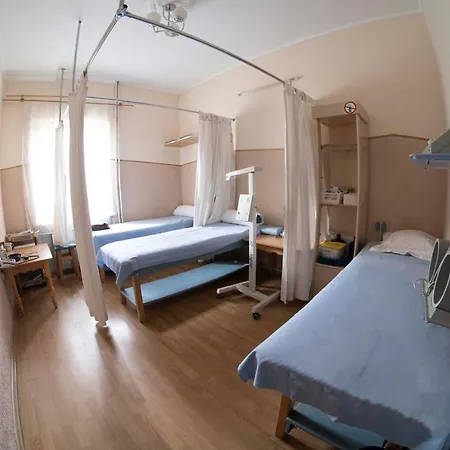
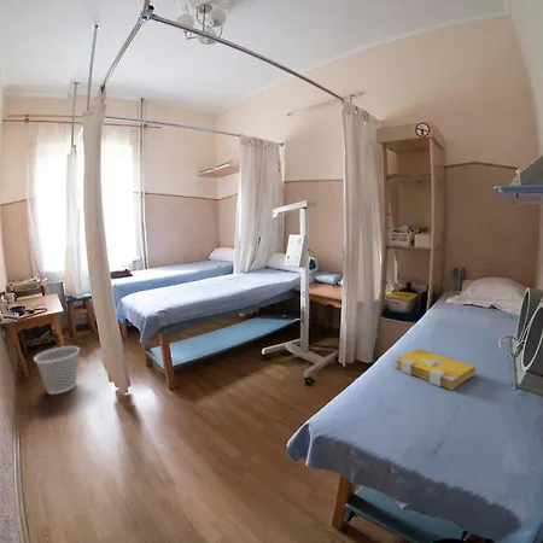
+ wastebasket (59, 370)
+ spell book (430, 364)
